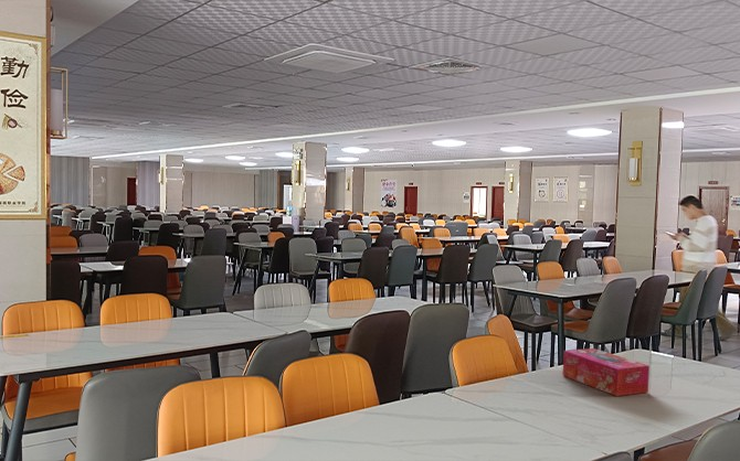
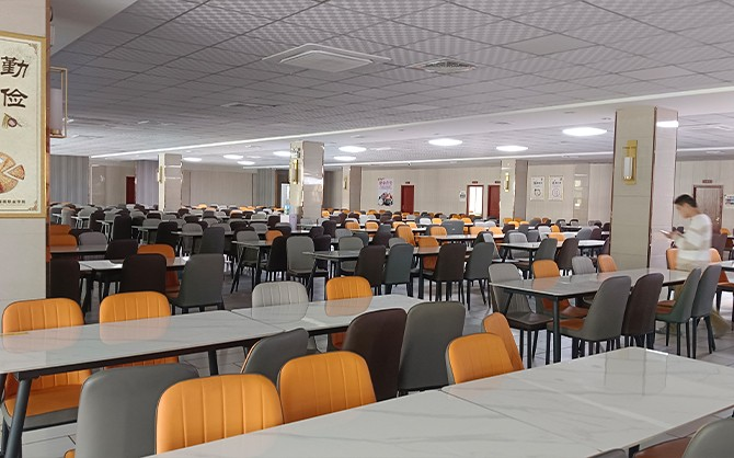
- tissue box (604, 371)
